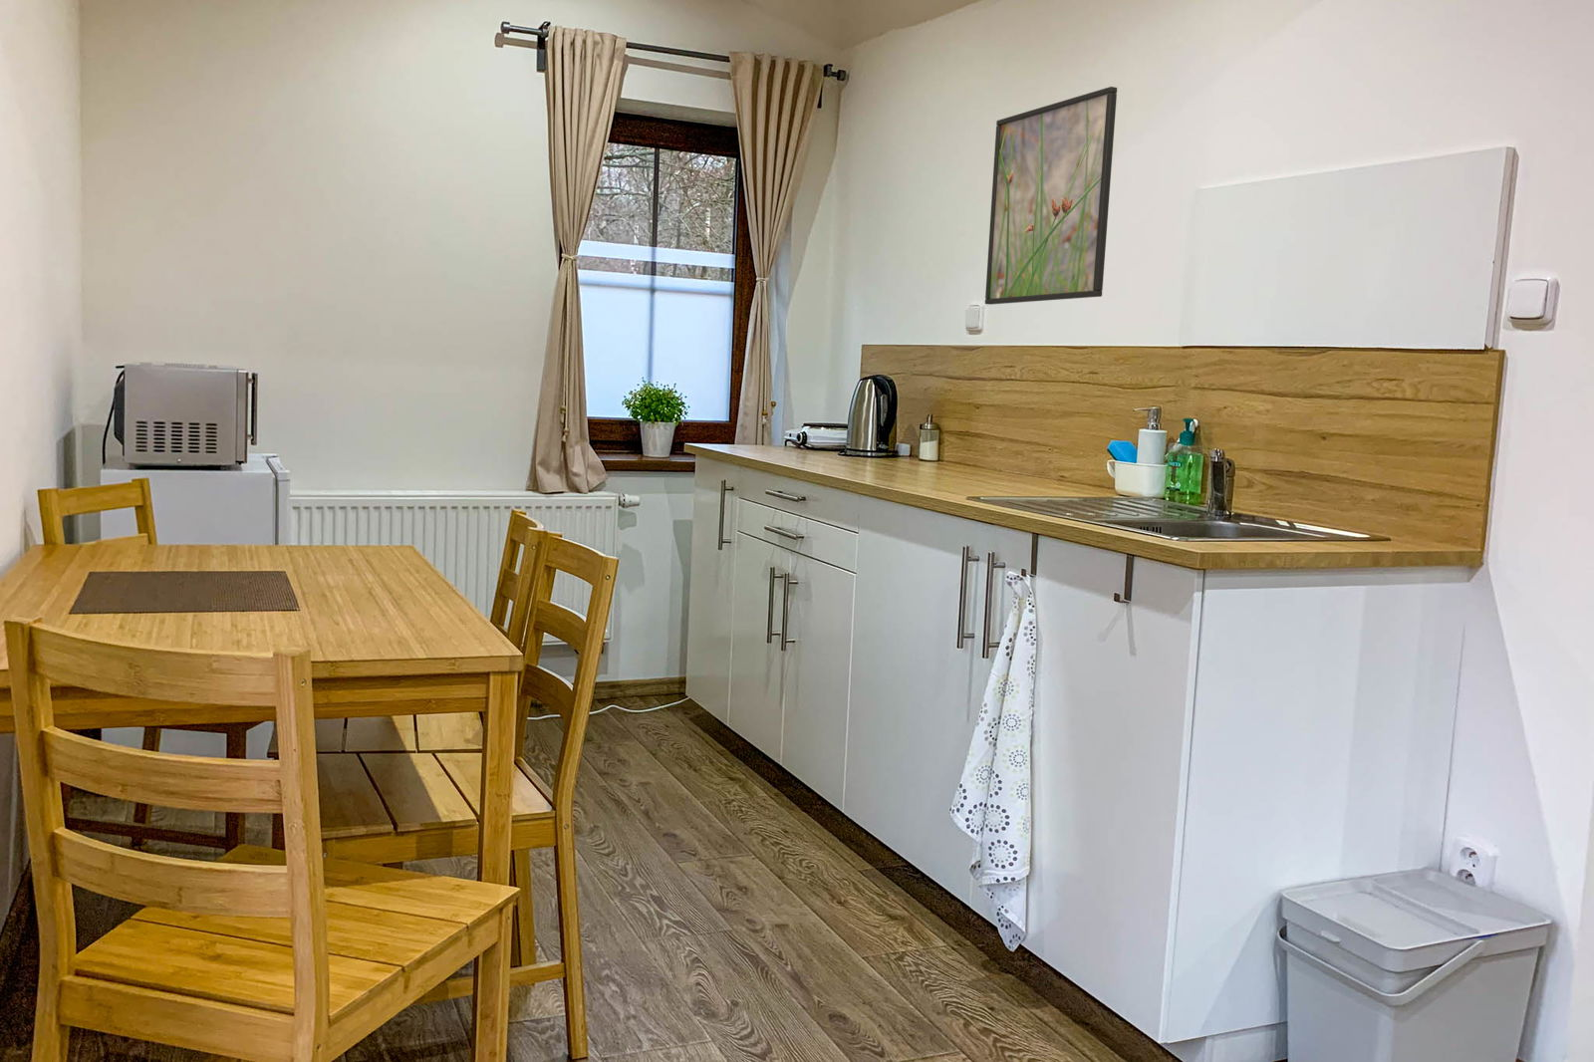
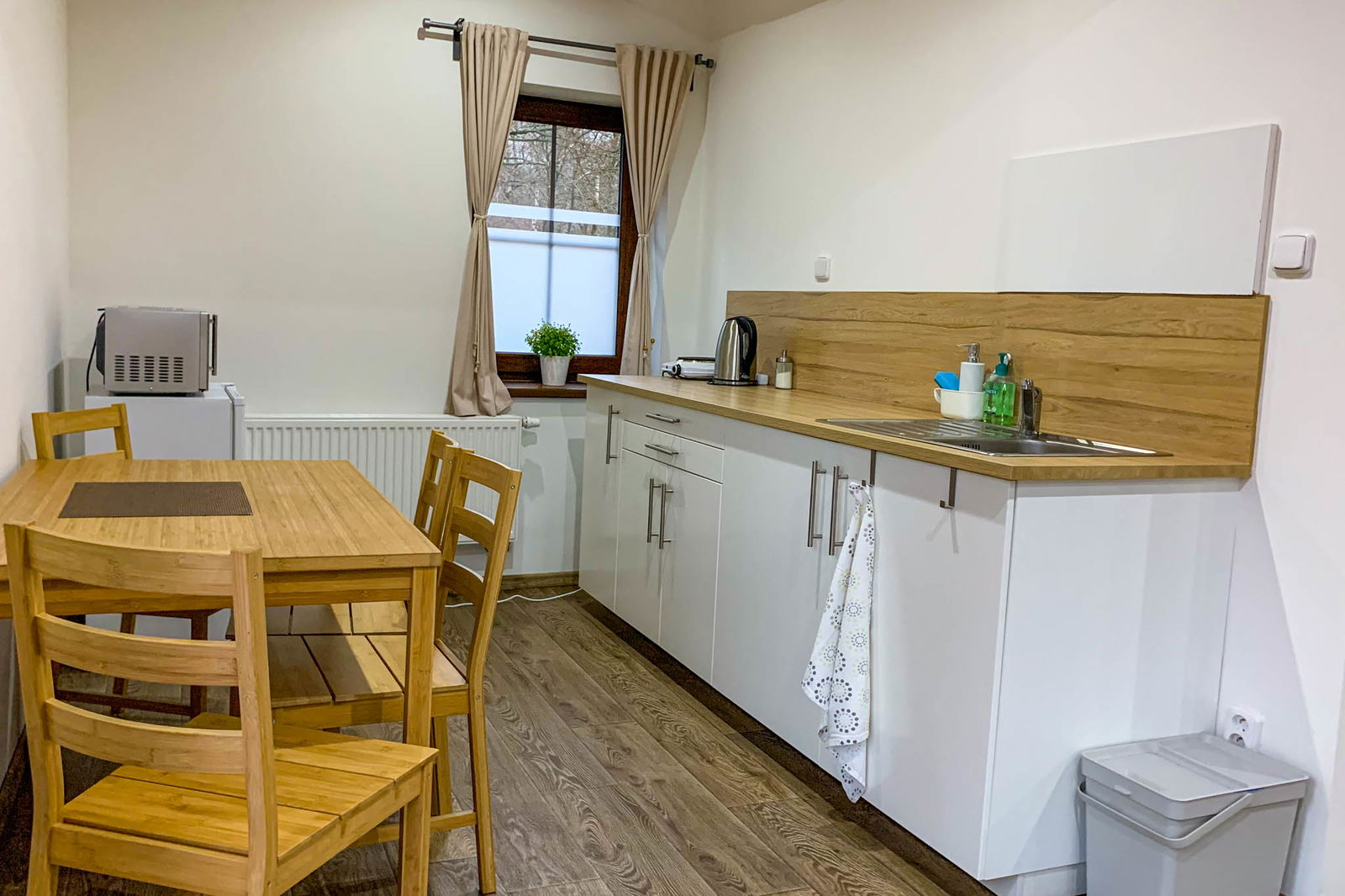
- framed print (1046, 203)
